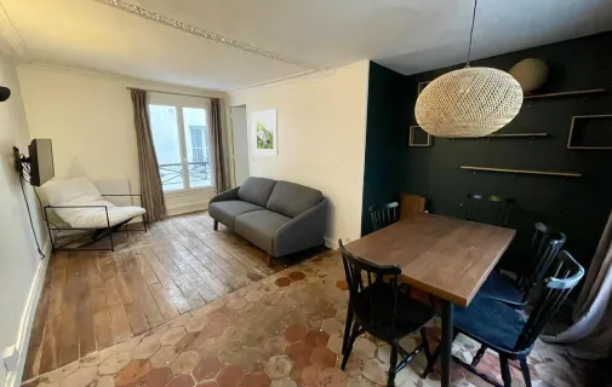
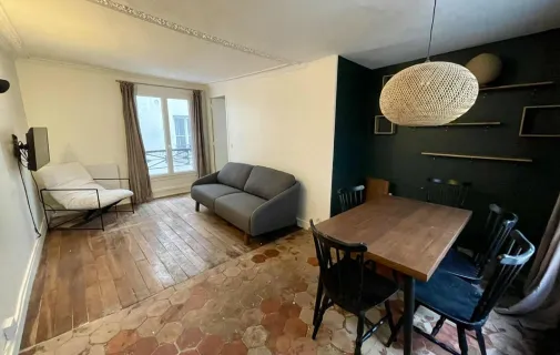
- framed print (264, 133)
